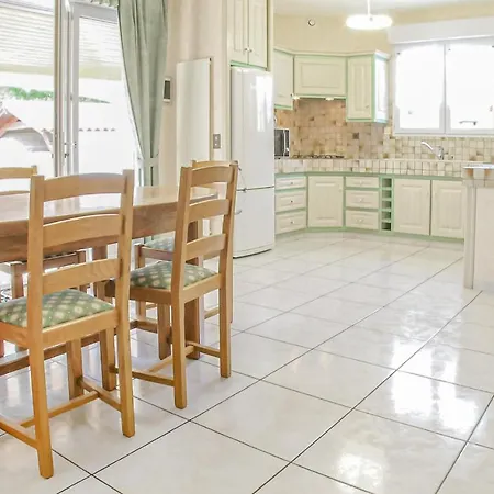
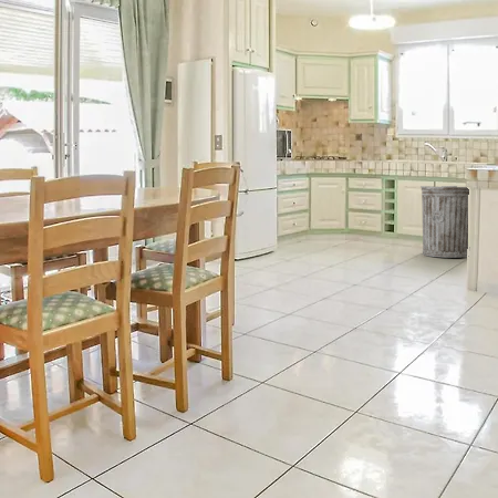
+ trash can (447, 220)
